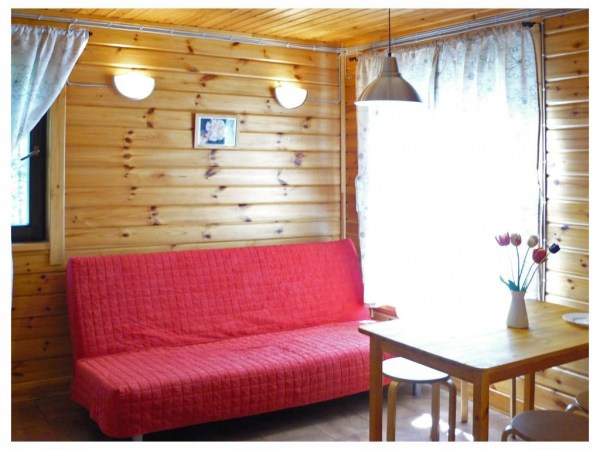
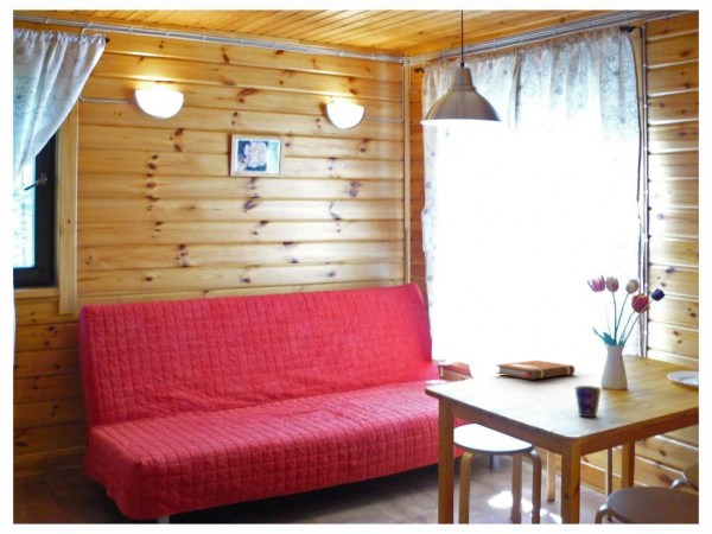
+ notebook (534, 369)
+ cup (589, 402)
